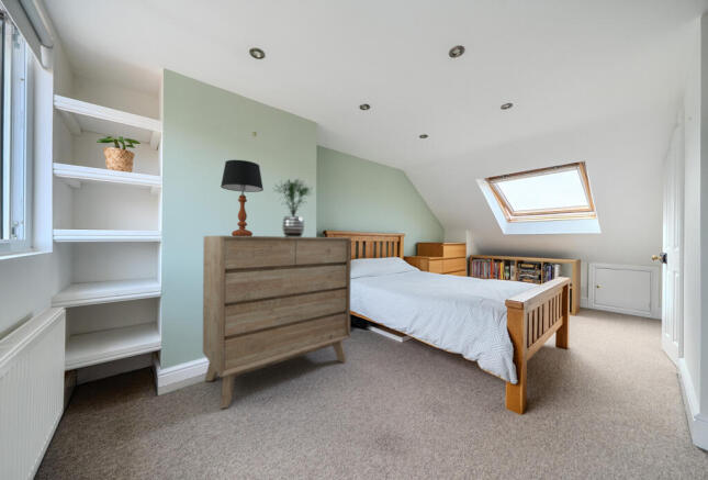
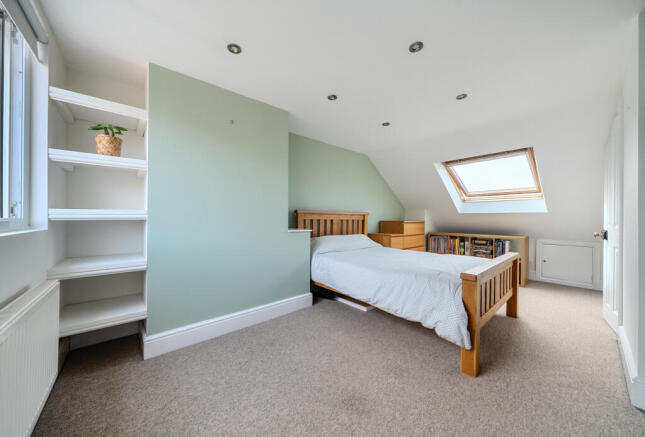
- table lamp (241, 200)
- potted plant (294, 208)
- dresser (282, 303)
